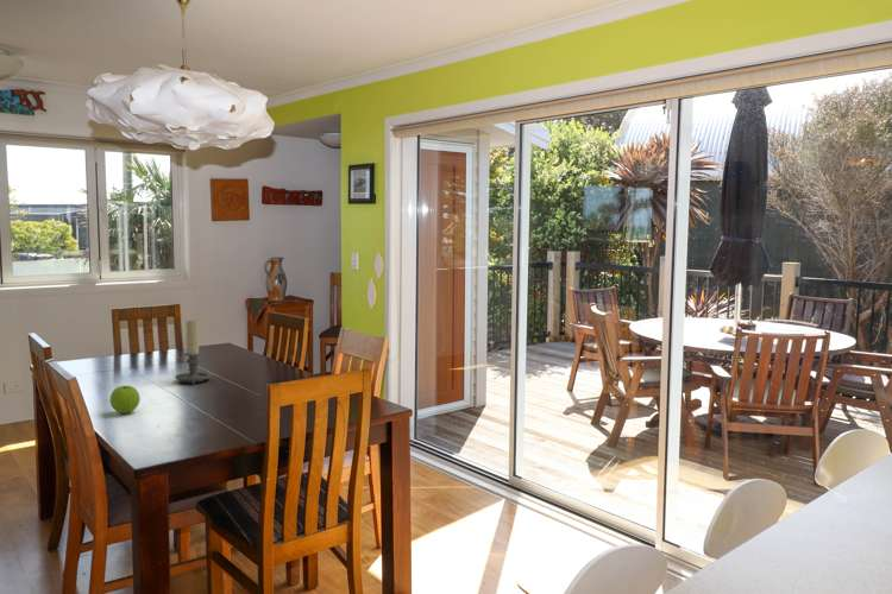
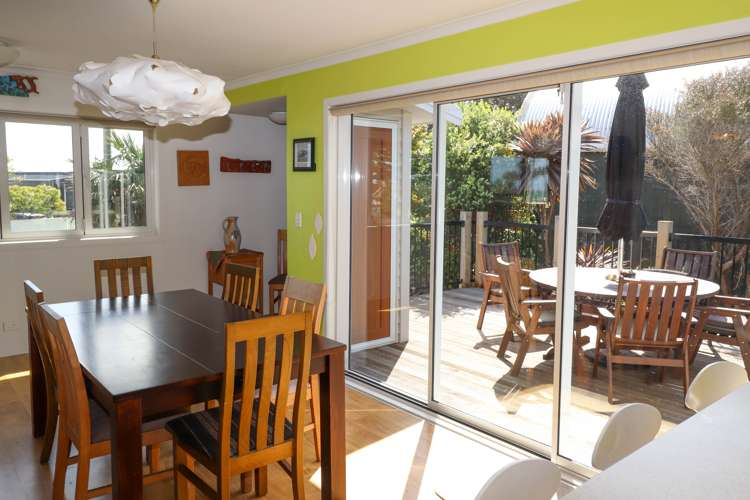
- candle holder (193, 349)
- apple (125, 399)
